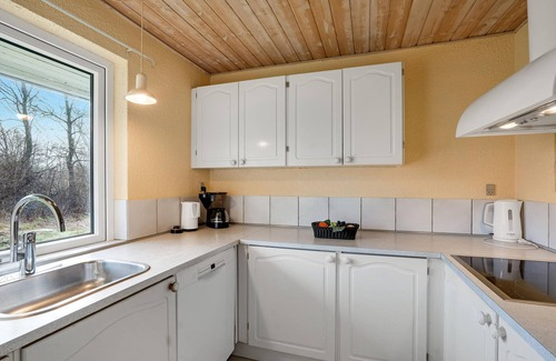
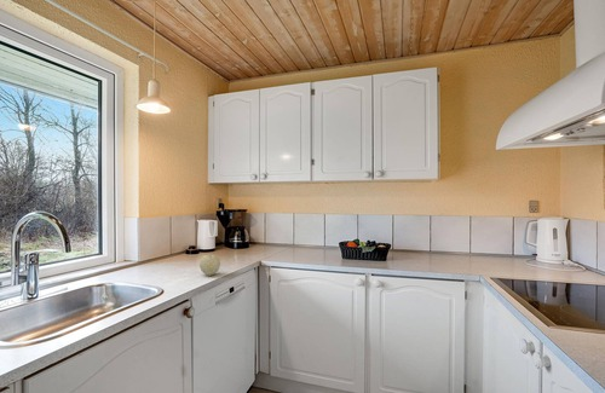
+ fruit (209, 265)
